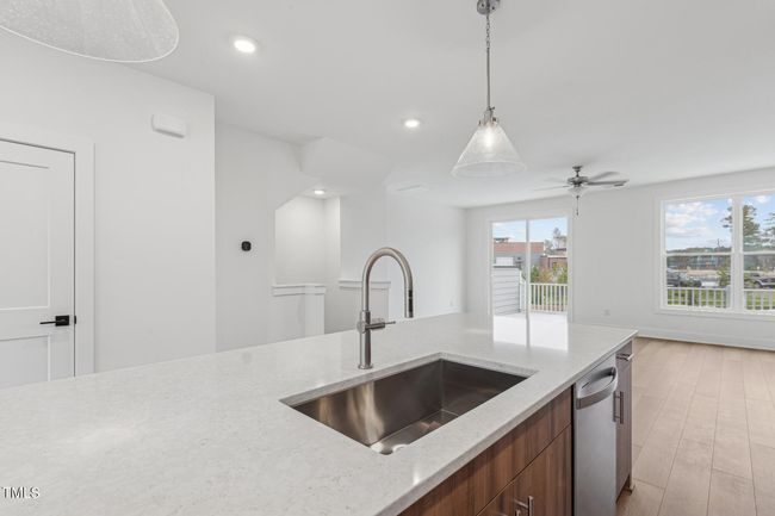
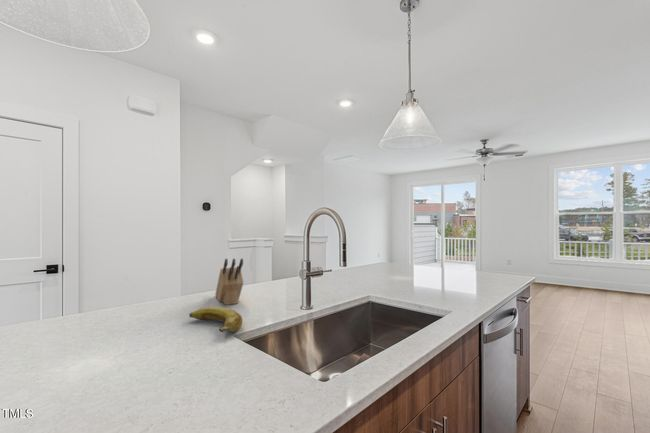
+ knife block (229, 278)
+ banana (215, 319)
